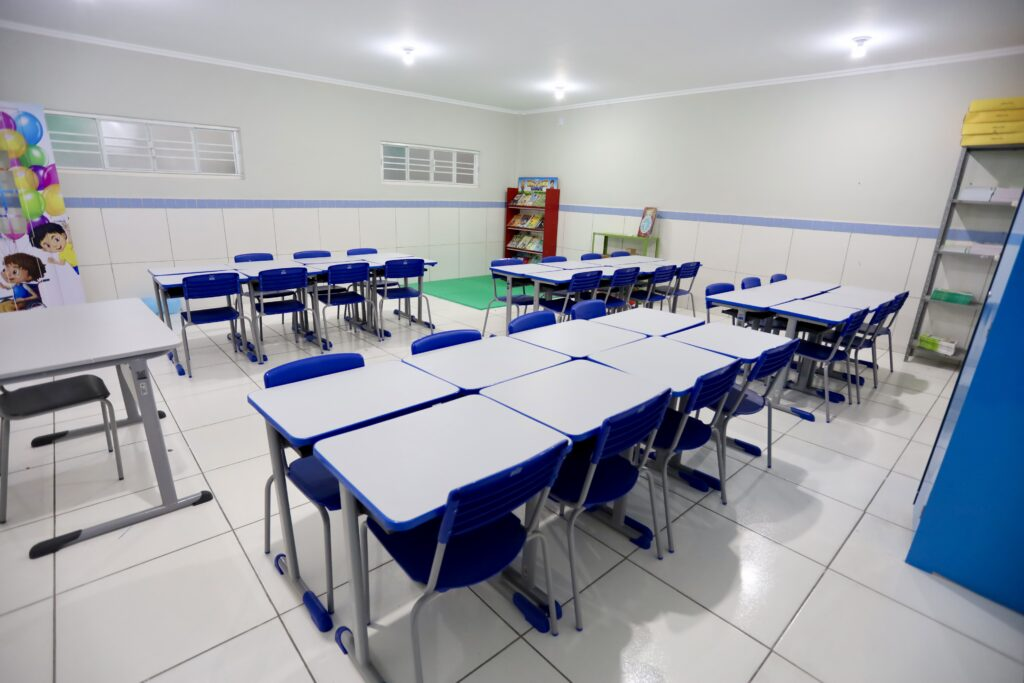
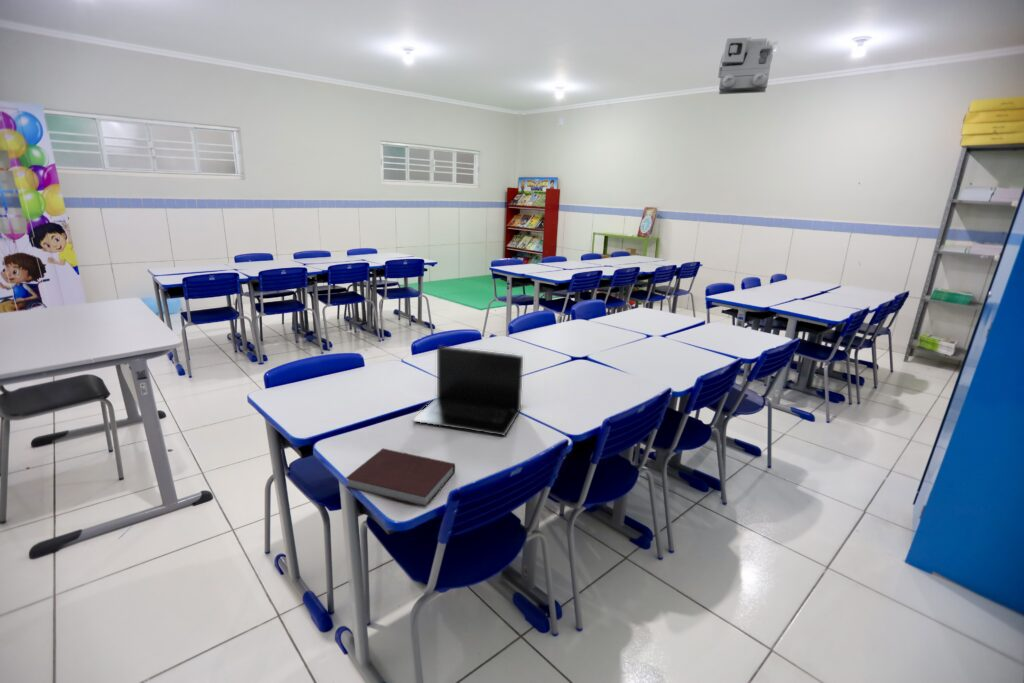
+ total station (746, 63)
+ laptop (469, 387)
+ notebook (402, 475)
